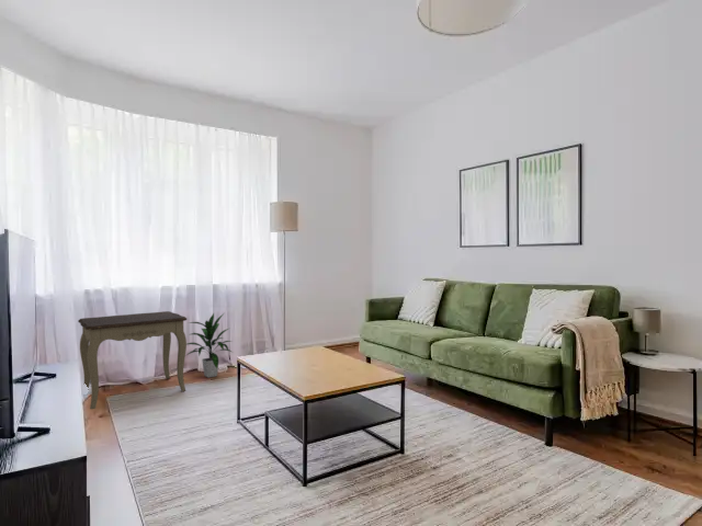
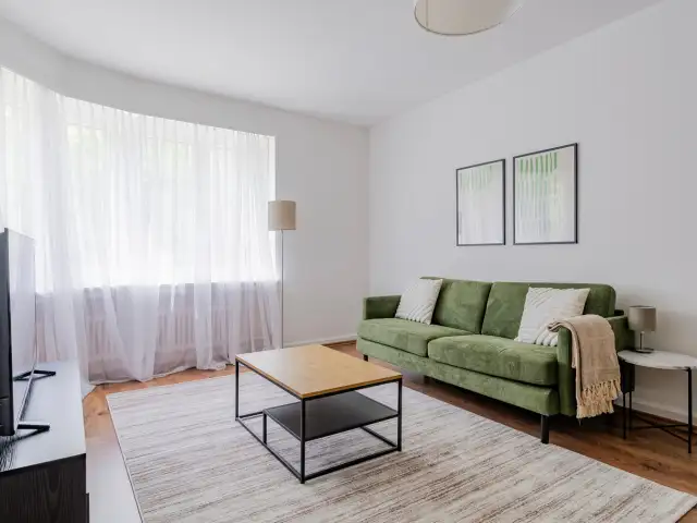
- side table (134, 340)
- indoor plant (210, 344)
